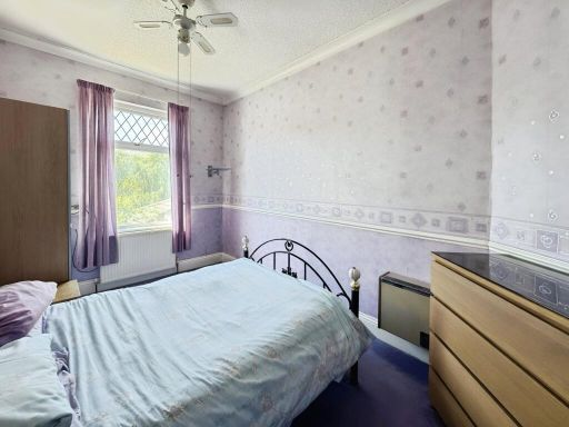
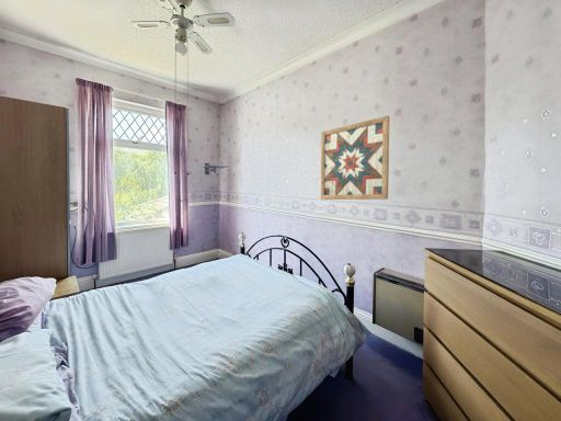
+ wall art (351, 162)
